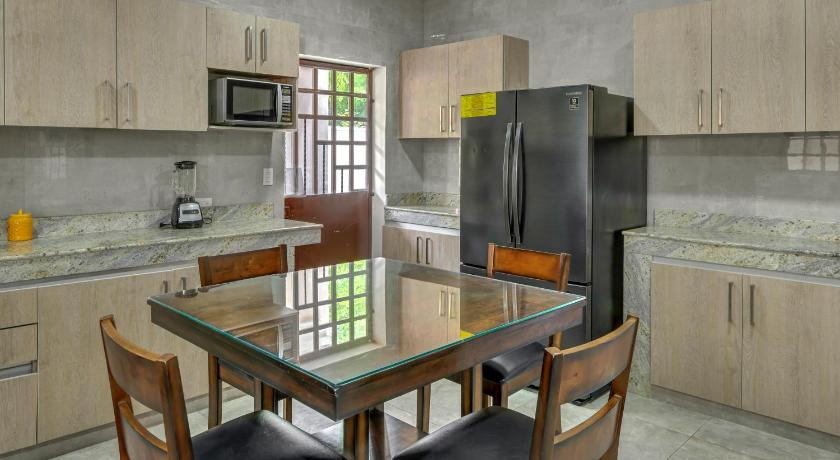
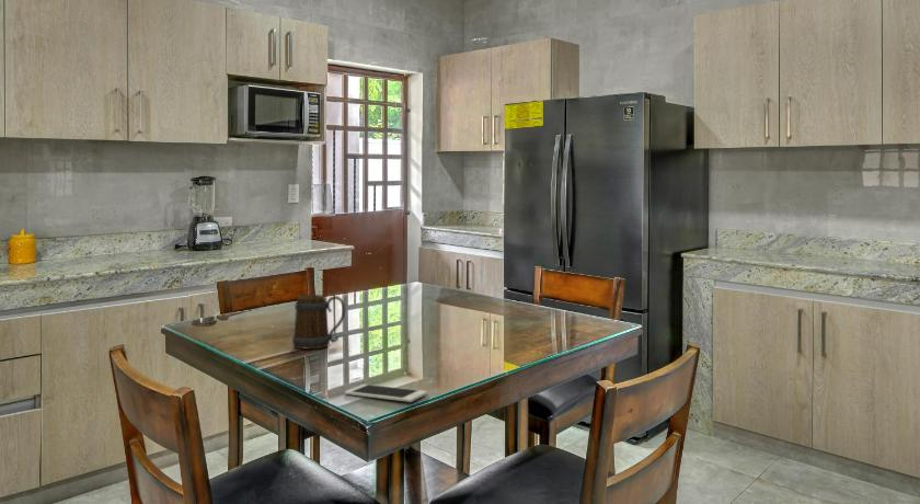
+ cell phone (386, 392)
+ mug (319, 320)
